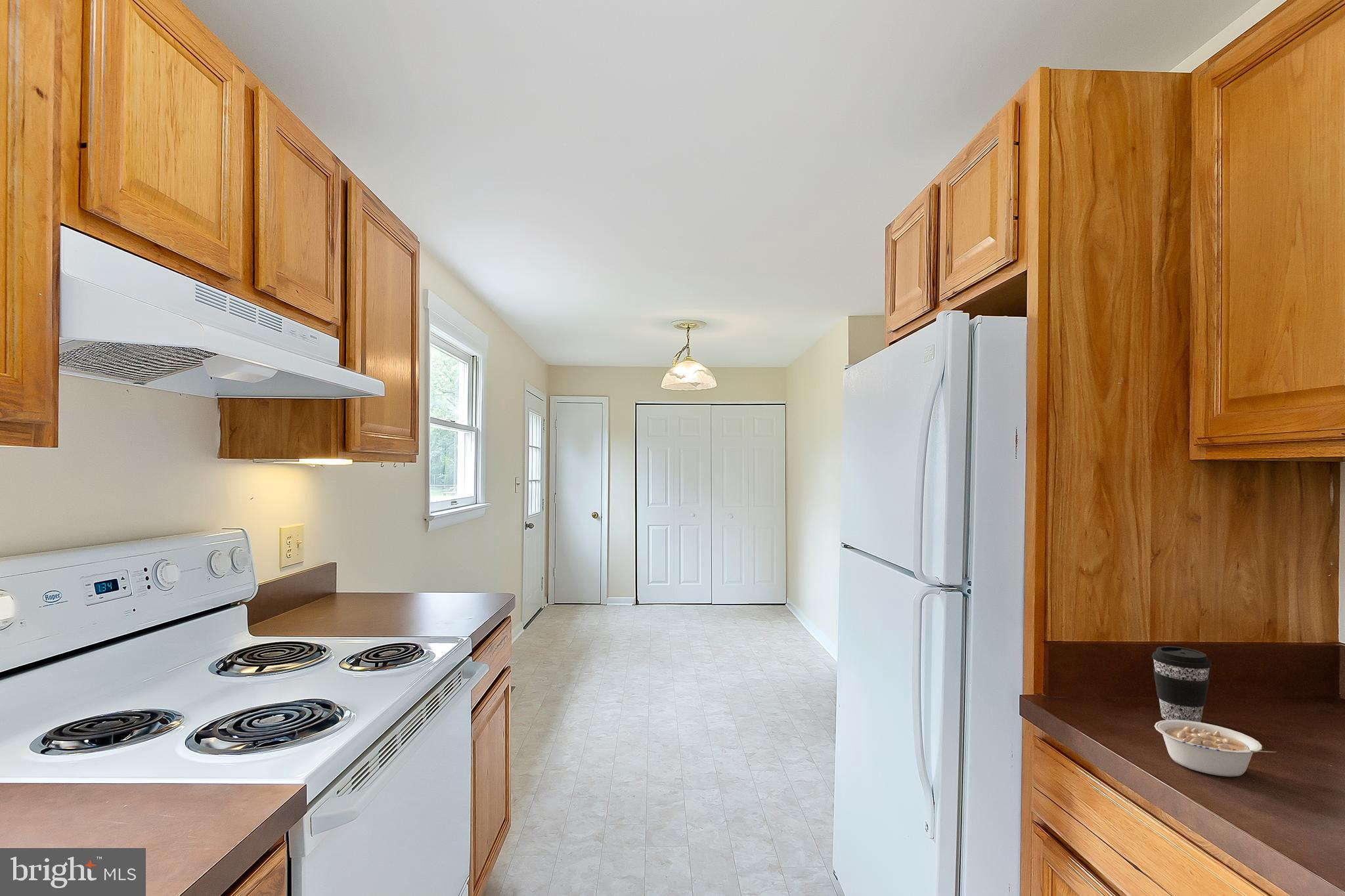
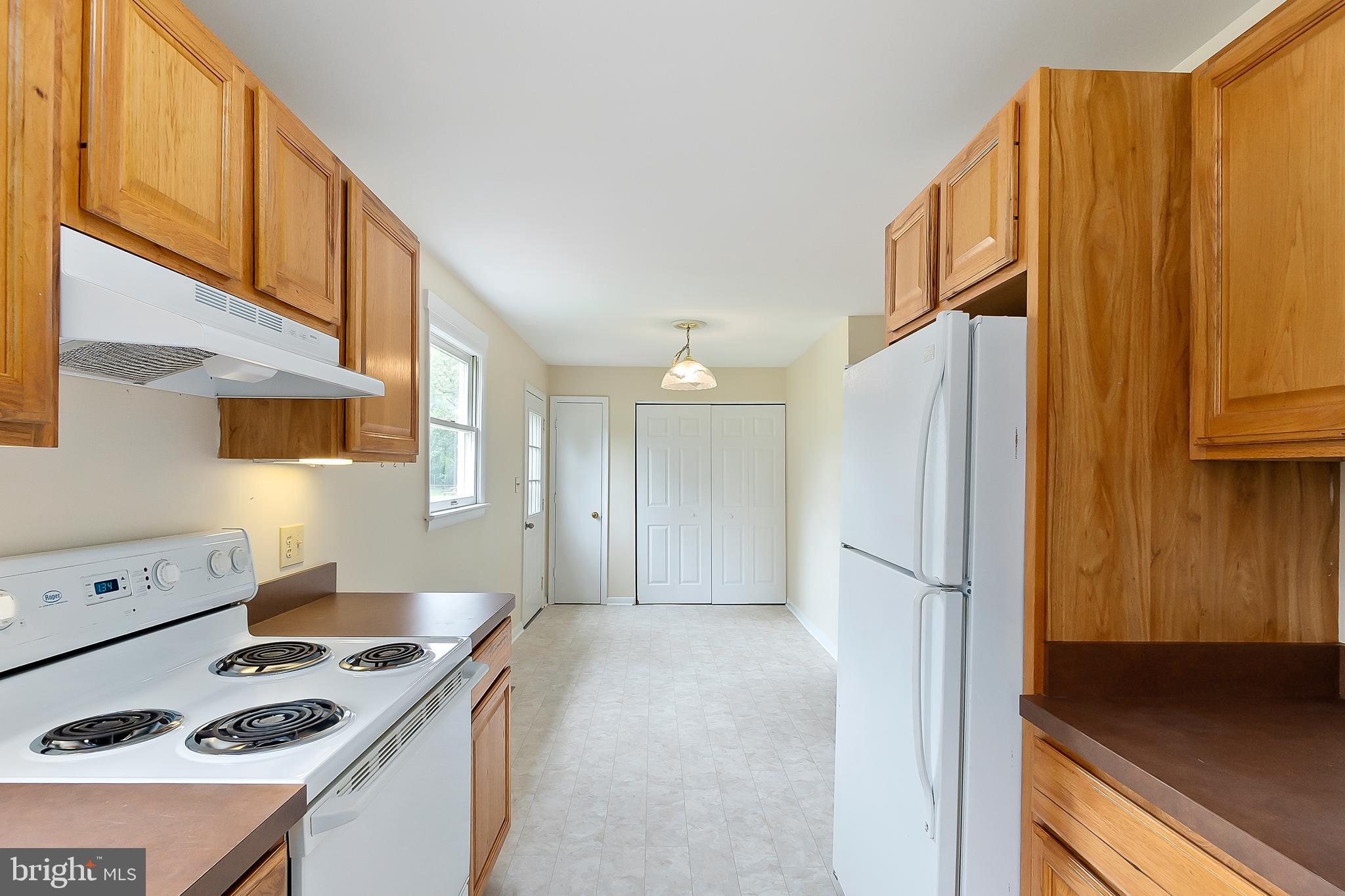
- legume (1210, 747)
- coffee cup (1181, 685)
